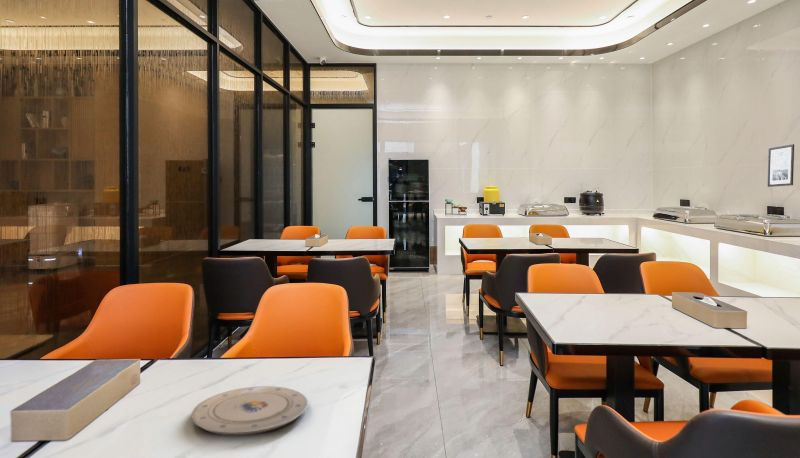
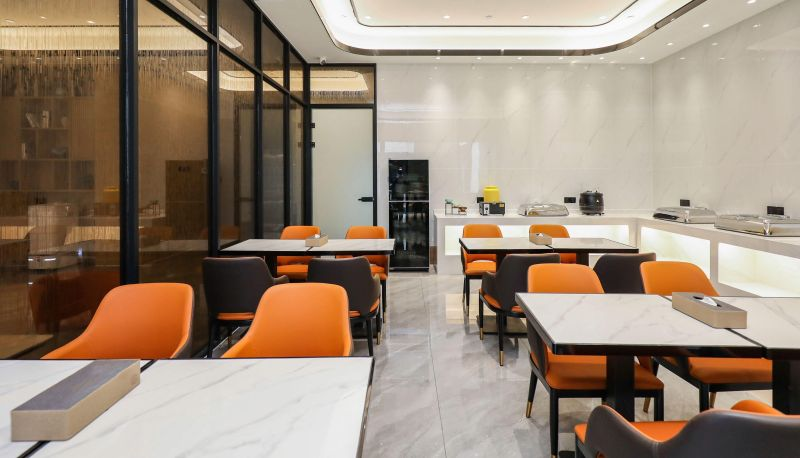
- plate (251, 409)
- wall art (780, 166)
